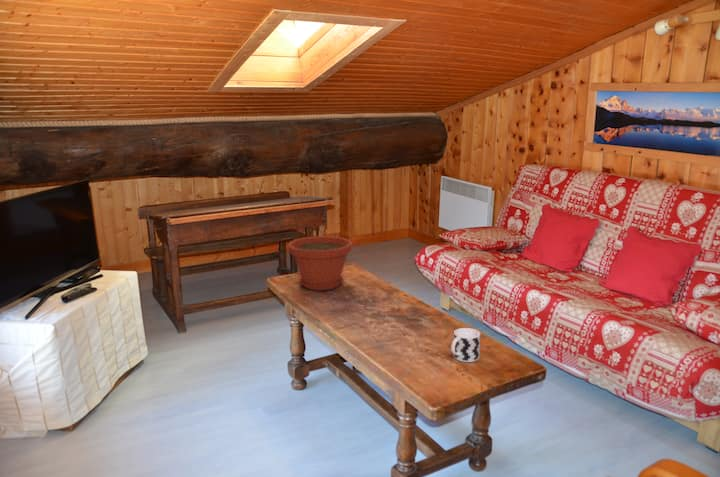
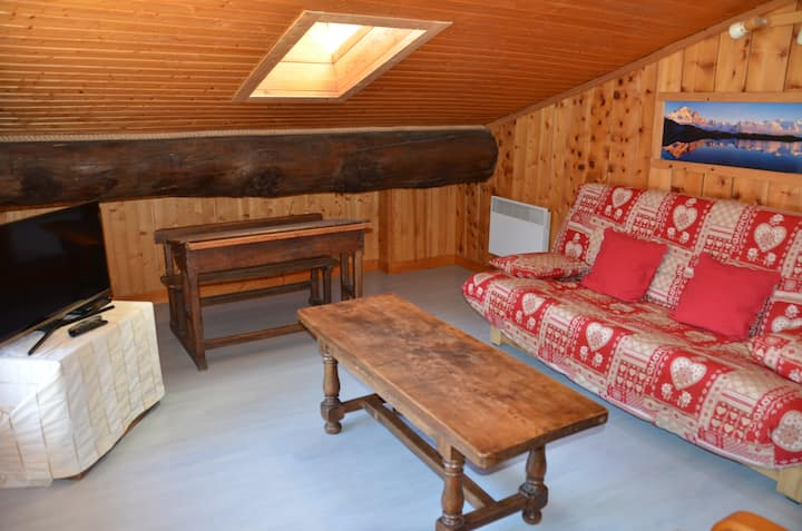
- plant pot (320, 264)
- cup (463, 345)
